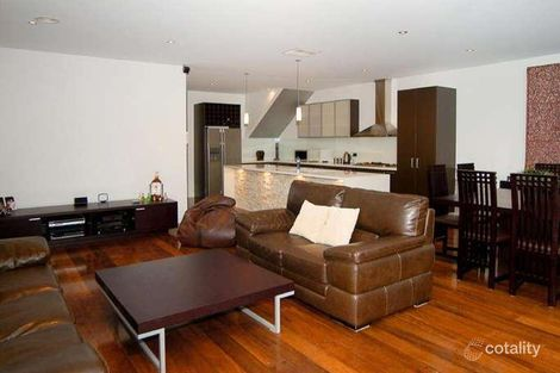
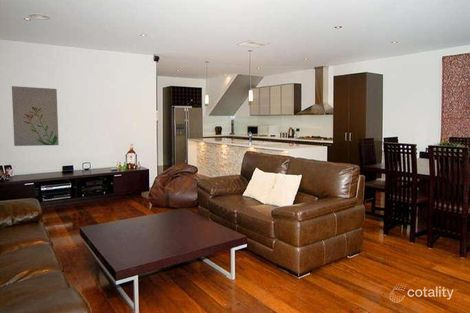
+ wall art (35, 116)
